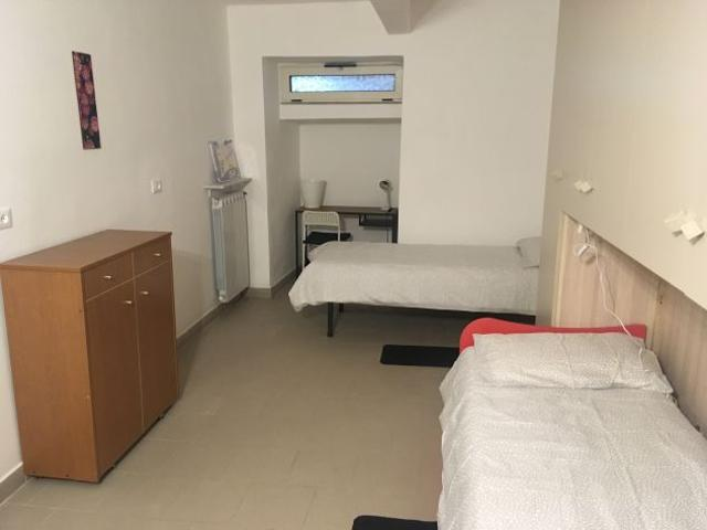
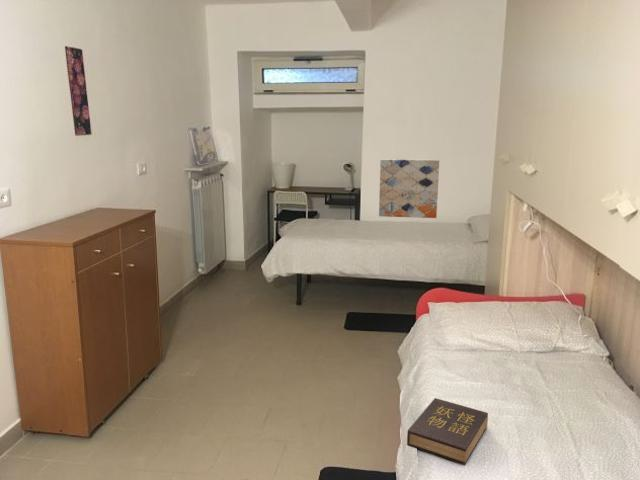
+ hardback book (448, 428)
+ wall art (408, 188)
